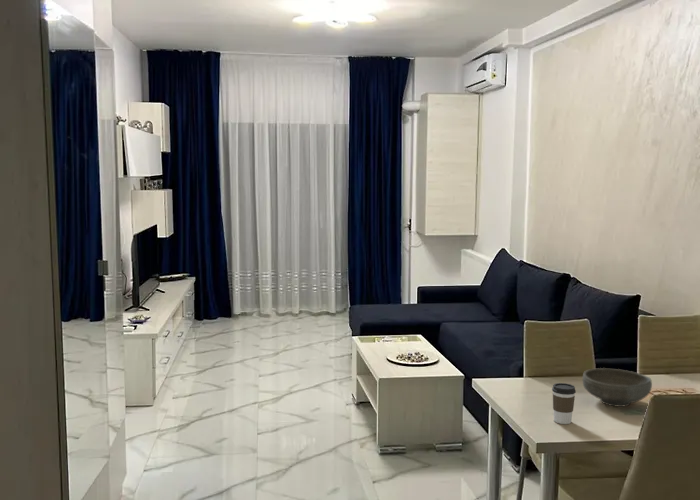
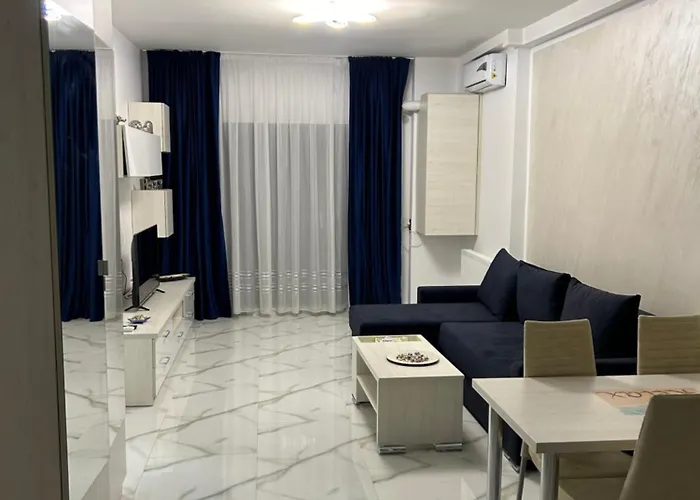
- bowl (616, 389)
- coffee cup (563, 403)
